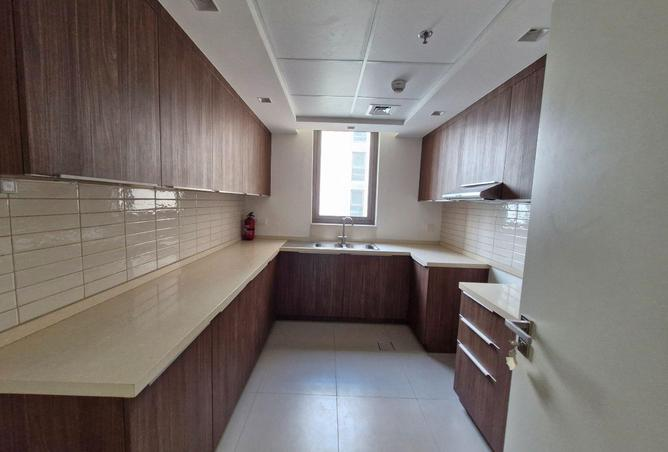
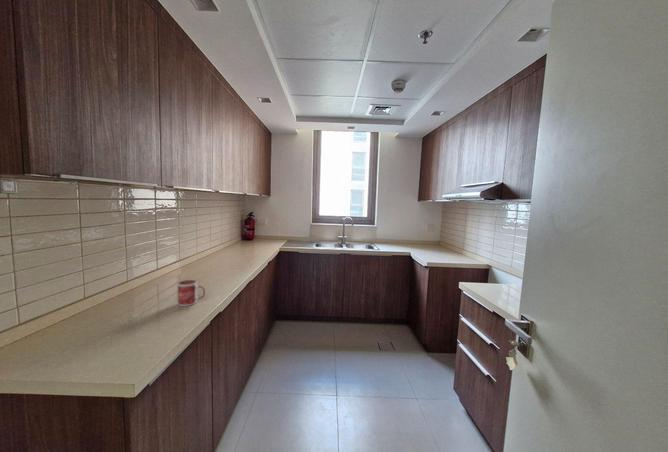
+ mug (191, 292)
